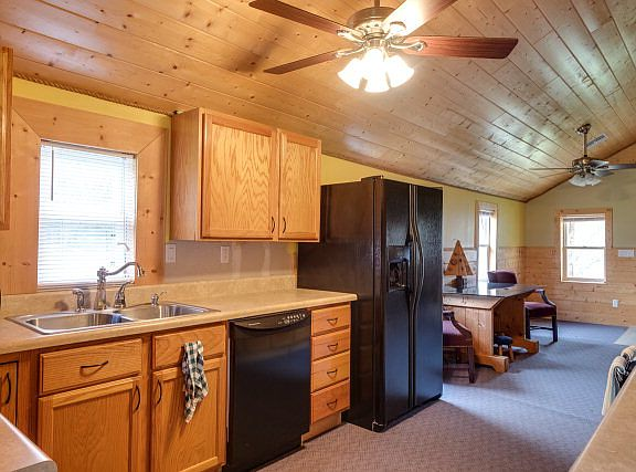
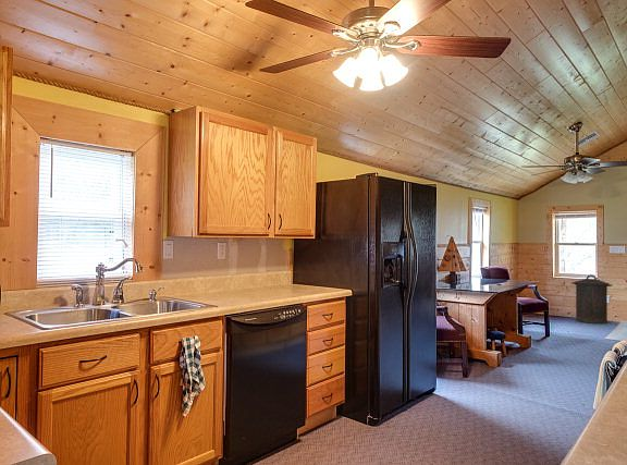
+ trash can (591, 297)
